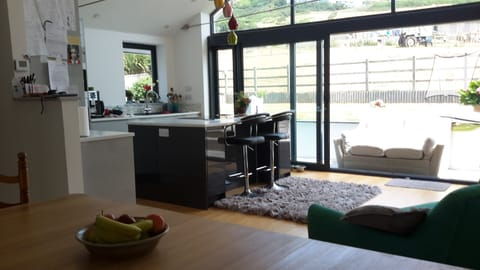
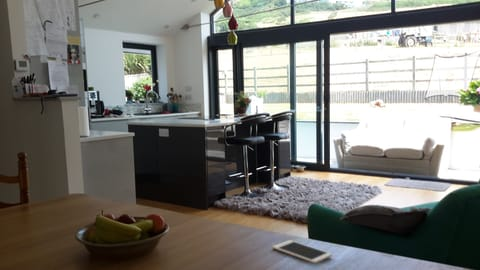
+ cell phone (301, 250)
